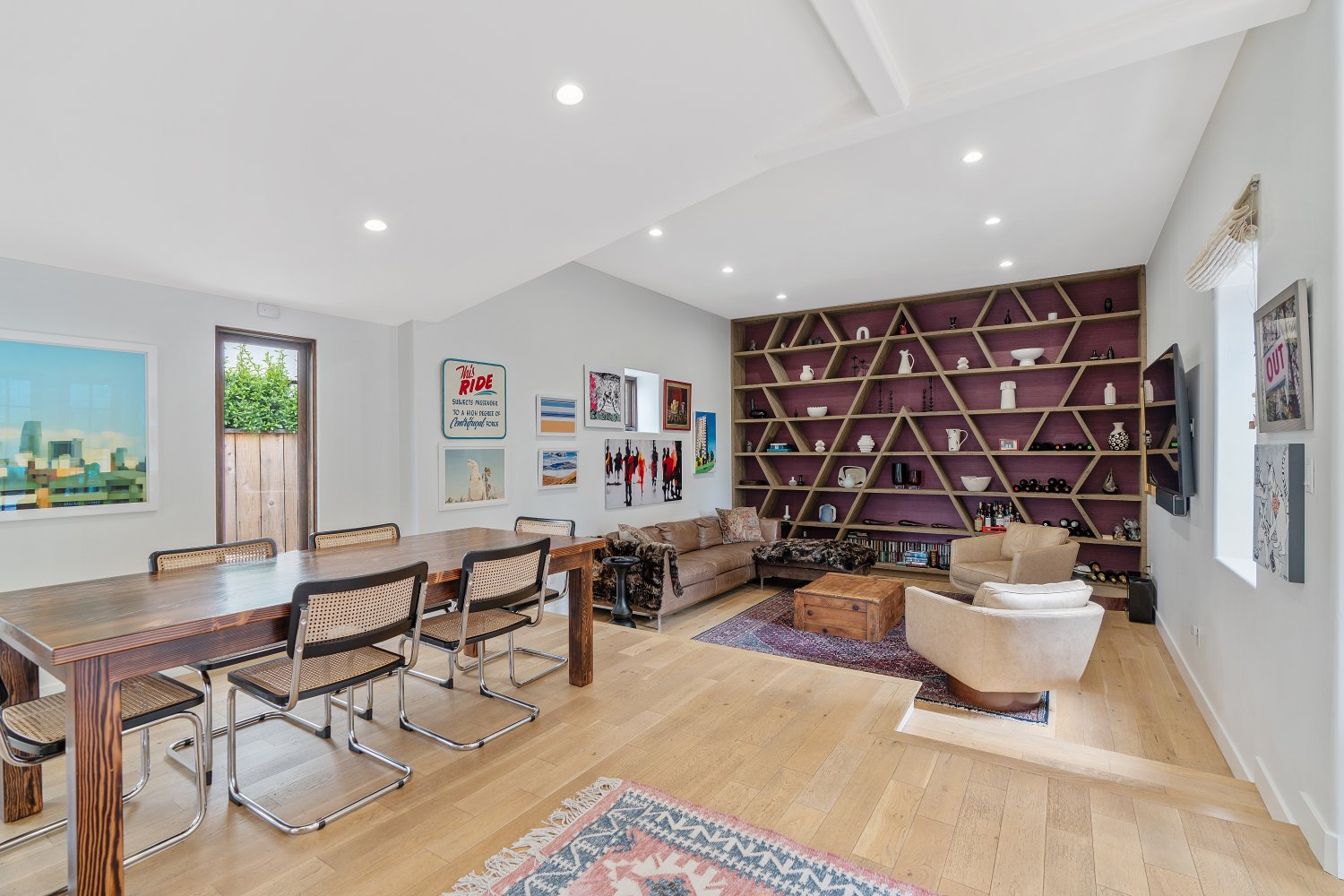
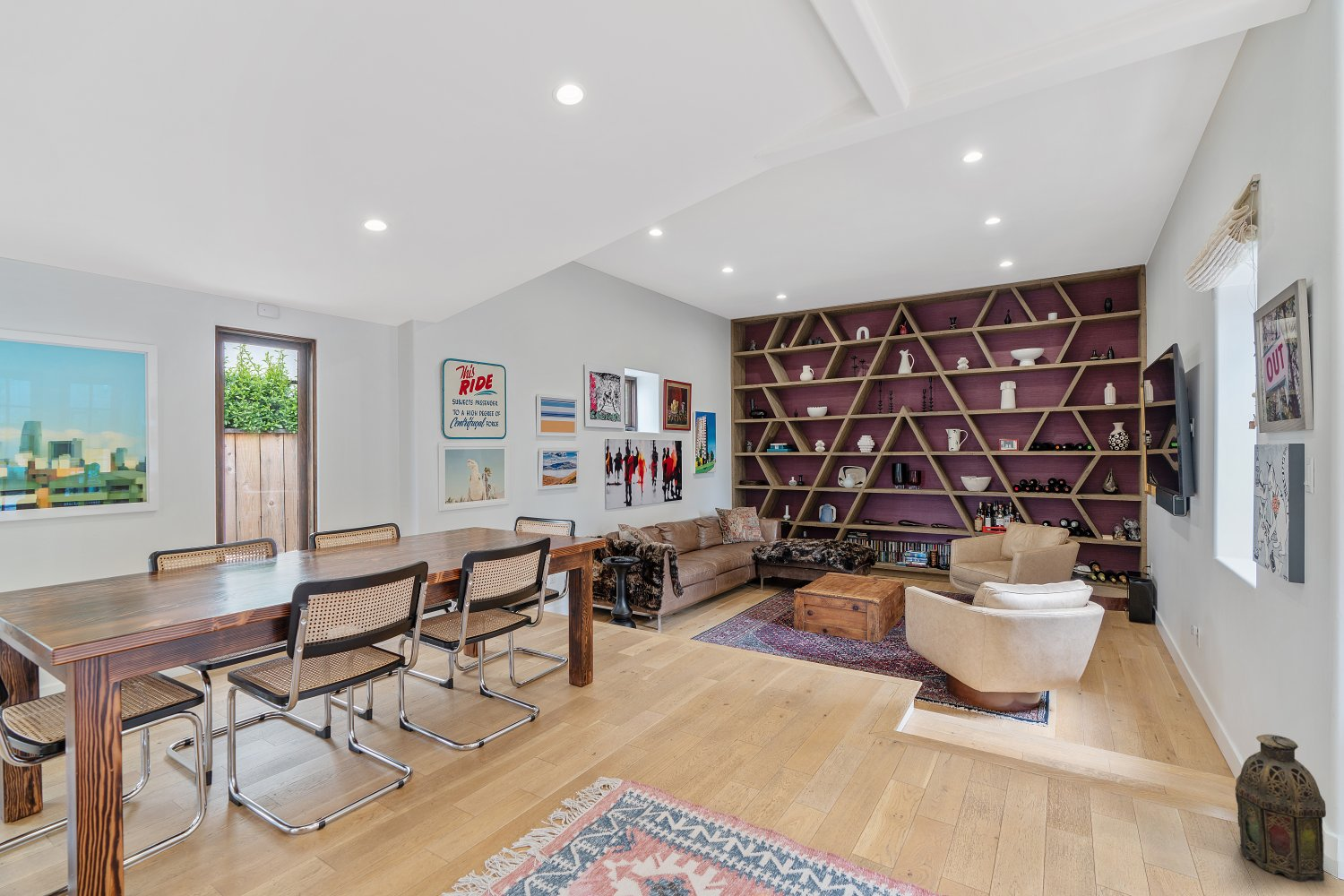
+ lantern (1279, 798)
